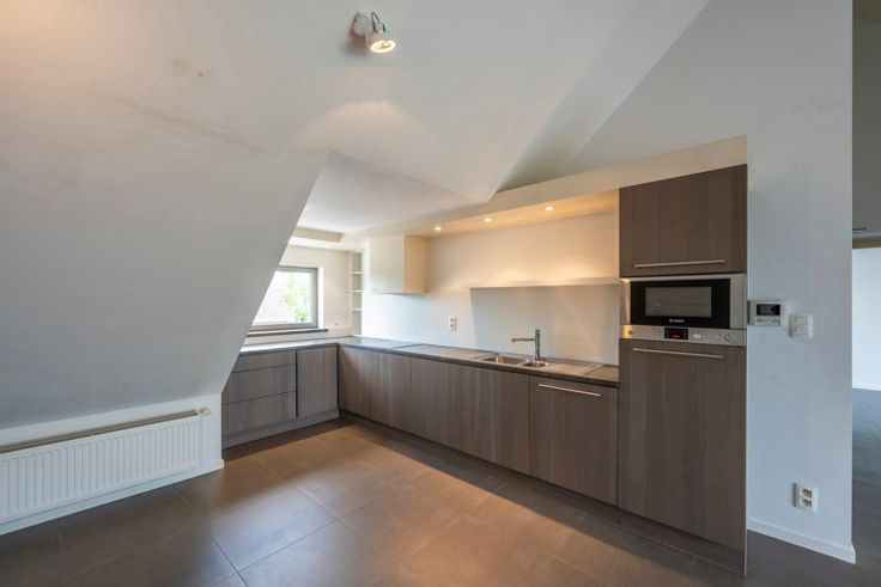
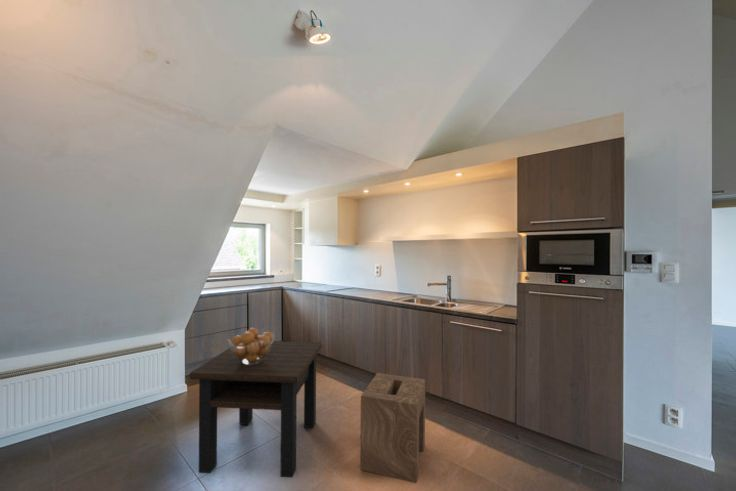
+ stool (394, 421)
+ fruit basket (251, 345)
+ side table (264, 400)
